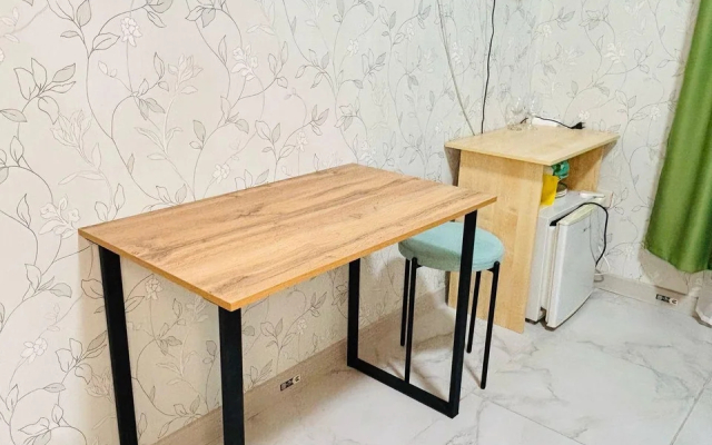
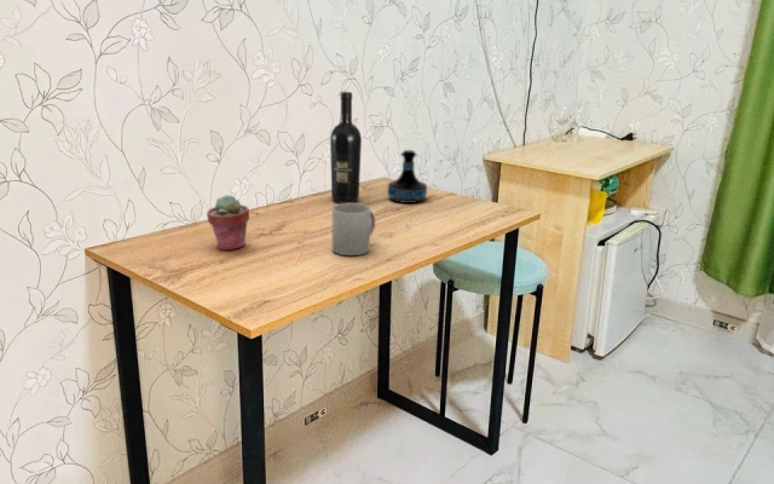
+ mug (356, 226)
+ tequila bottle (408, 174)
+ potted succulent (229, 220)
+ wine bottle (345, 148)
